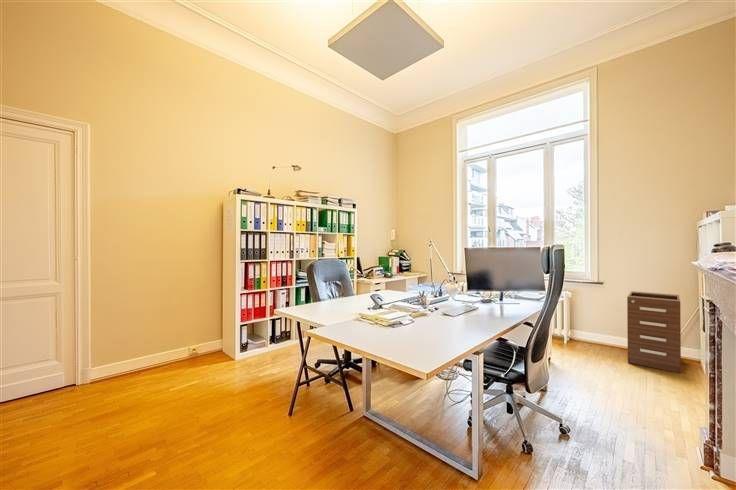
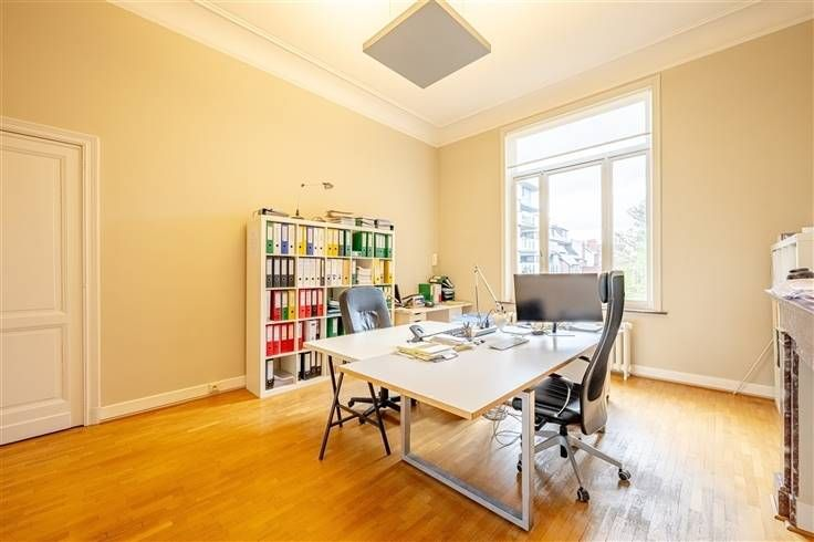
- filing cabinet (653, 328)
